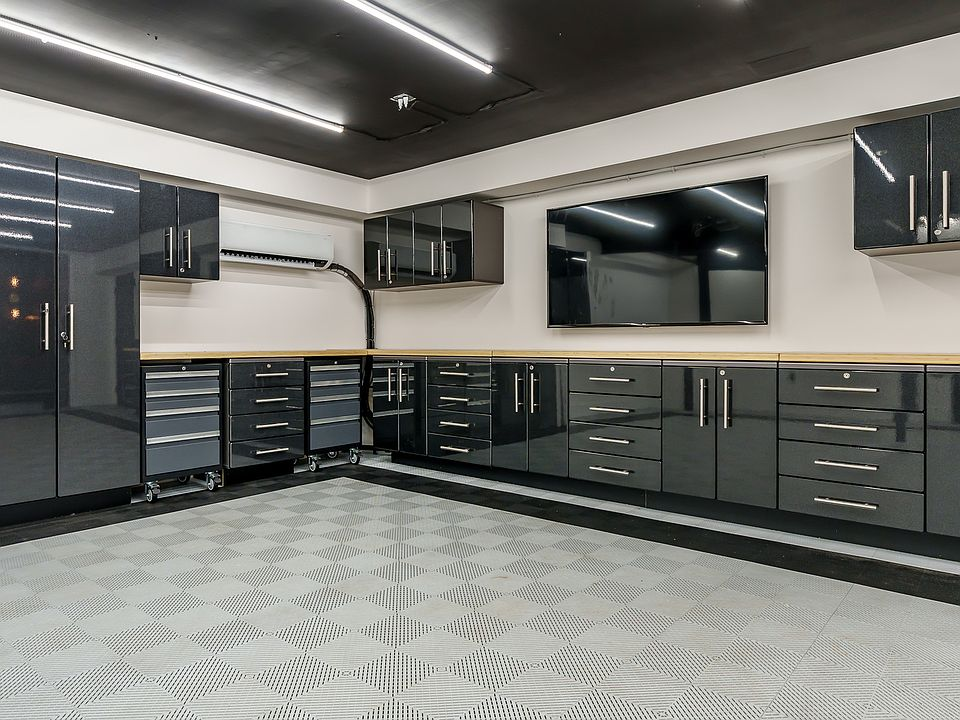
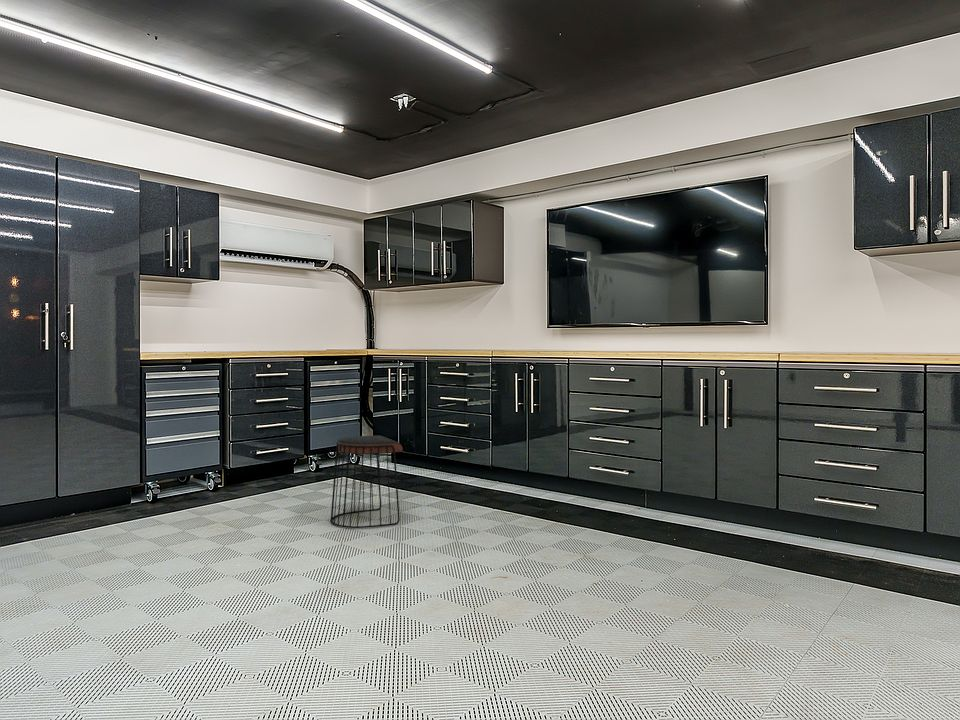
+ stool (363, 479)
